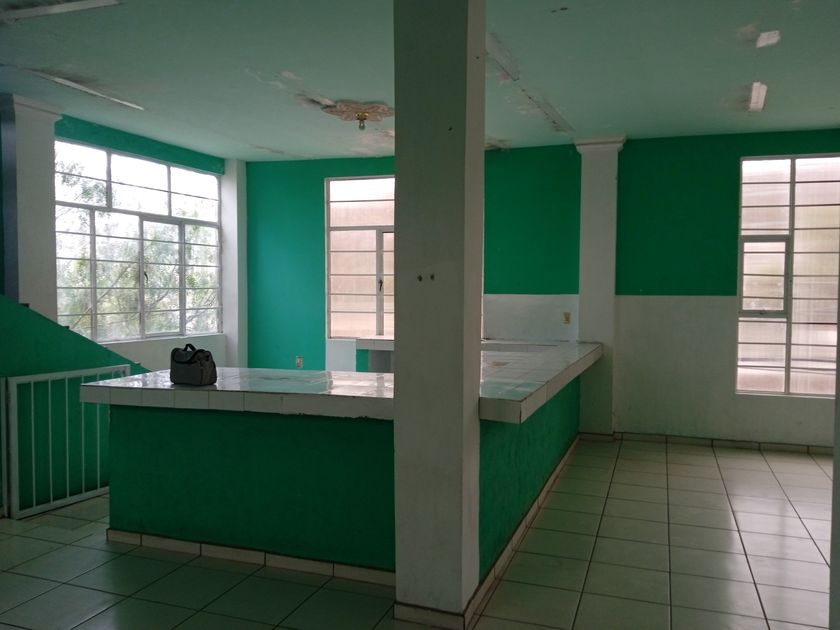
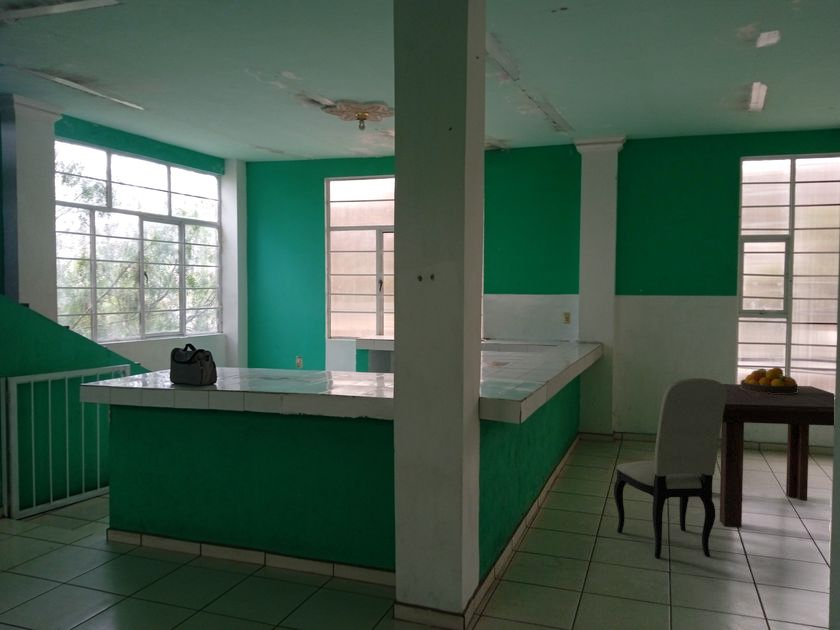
+ dining table (787, 452)
+ dining chair (669, 458)
+ fruit bowl (768, 378)
